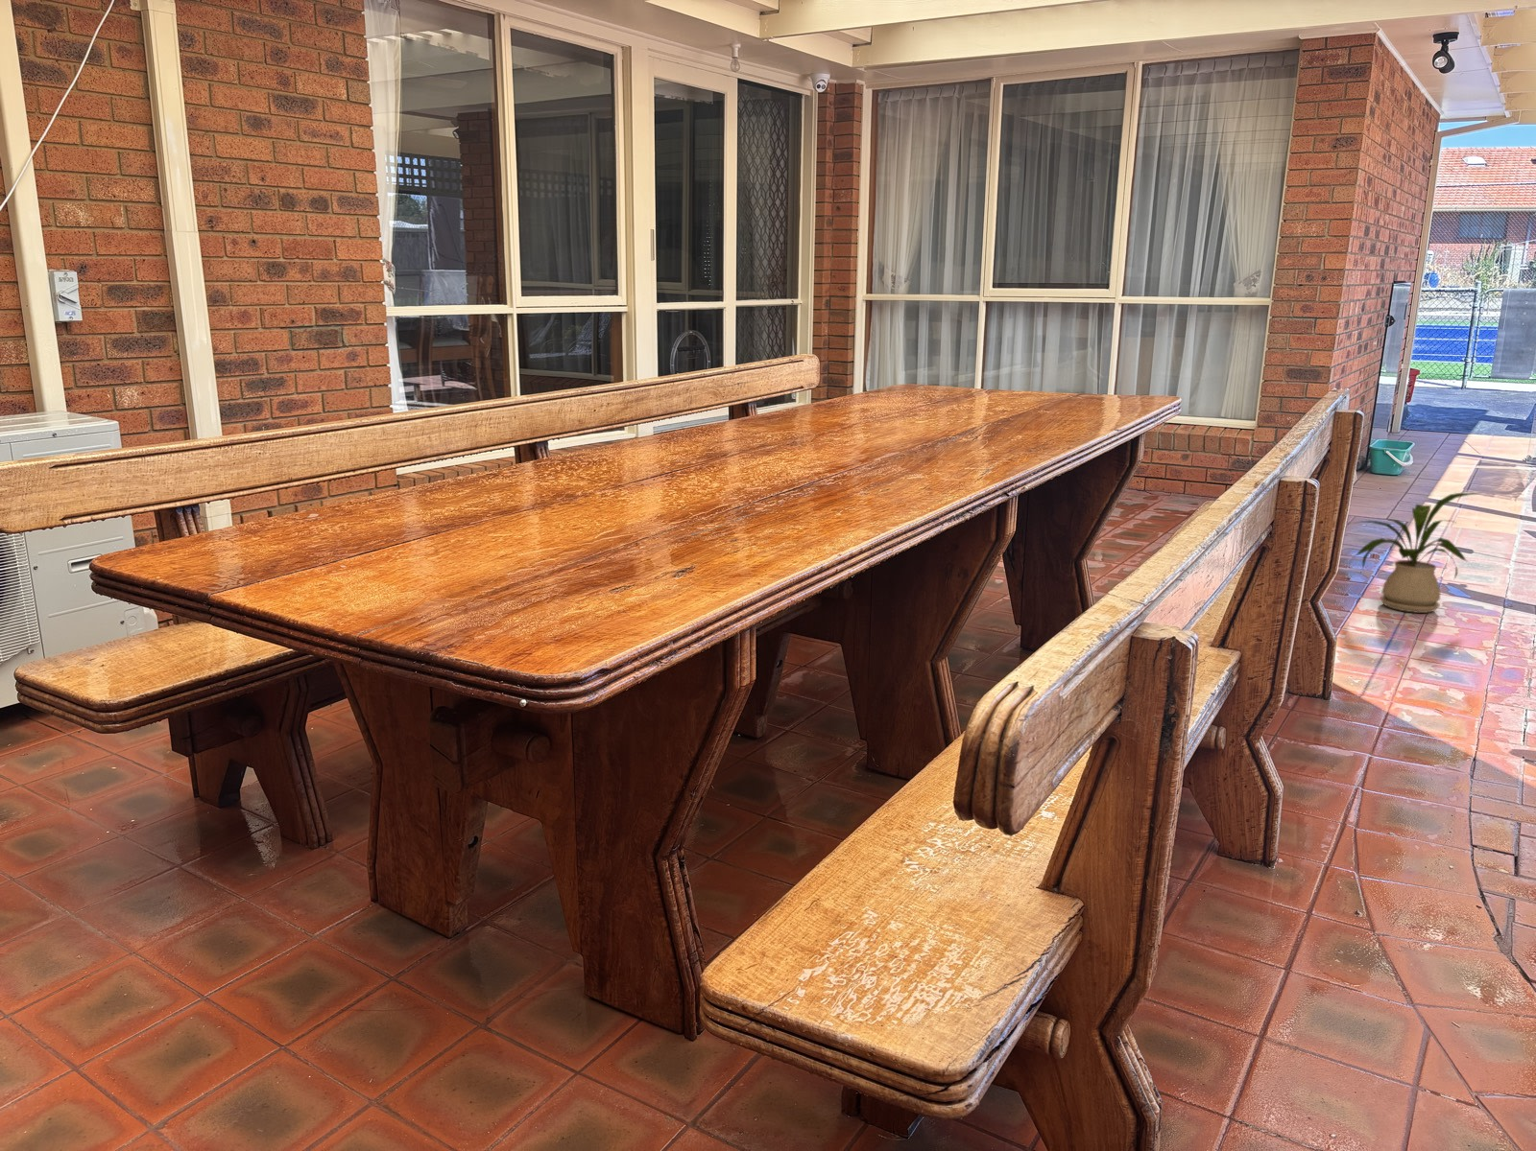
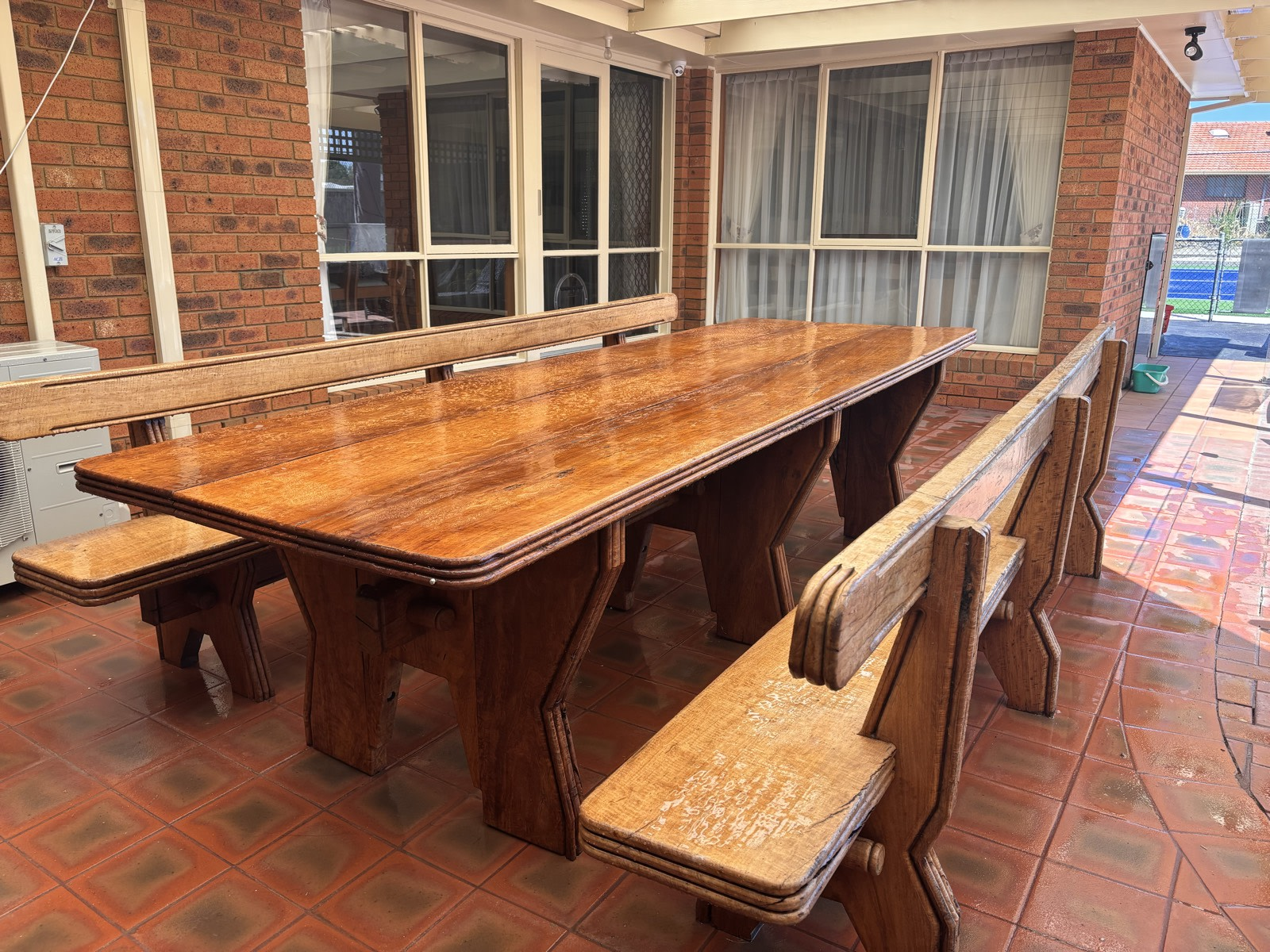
- house plant (1405, 546)
